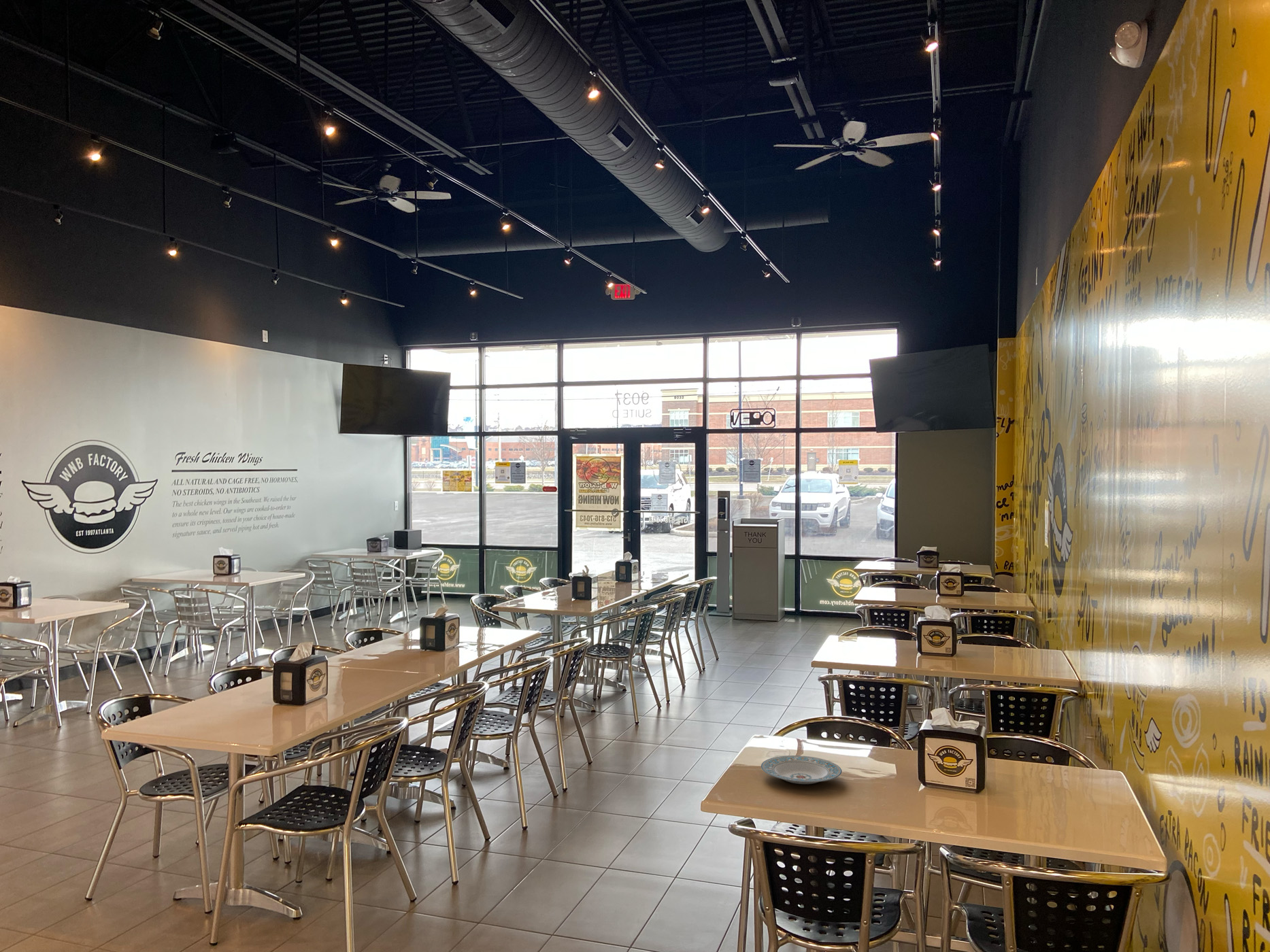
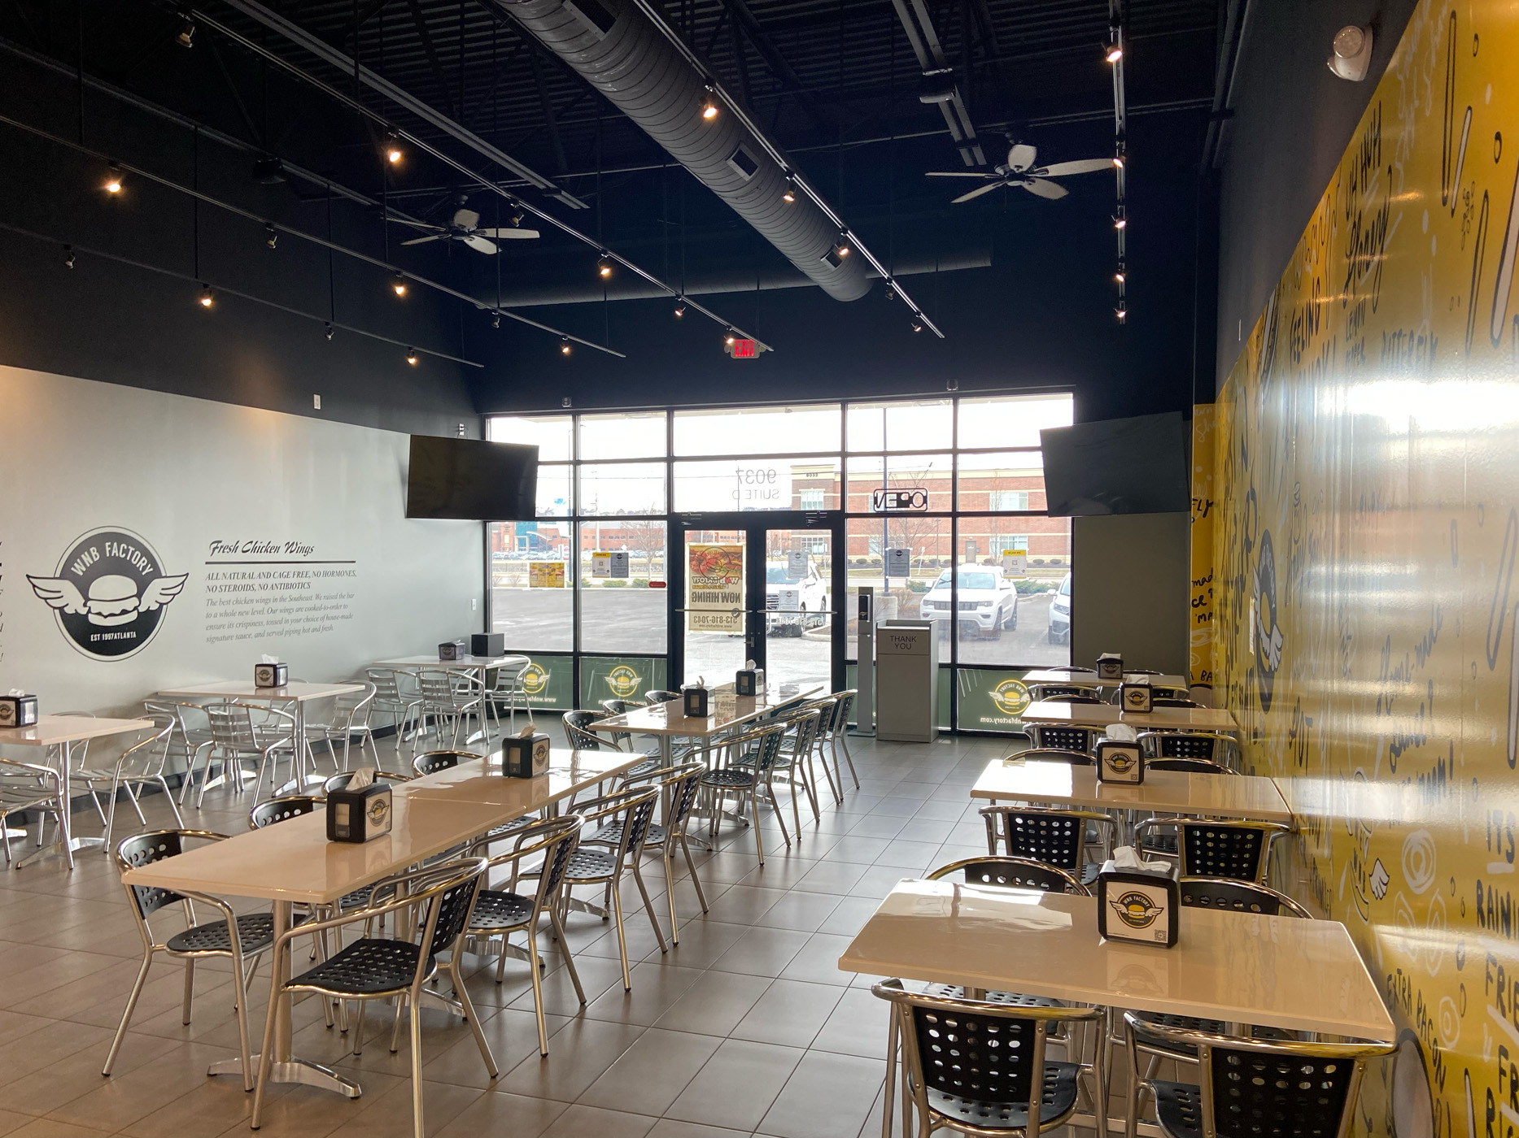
- plate (801, 772)
